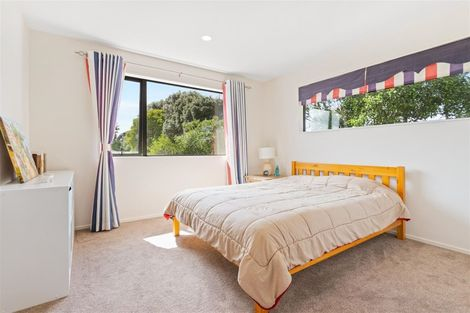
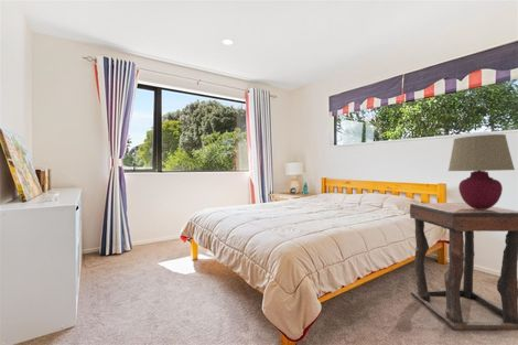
+ table lamp (478, 172)
+ side table (462, 258)
